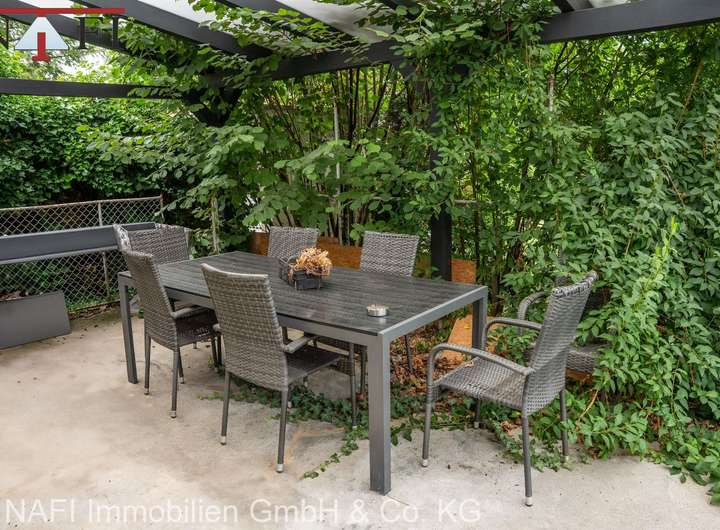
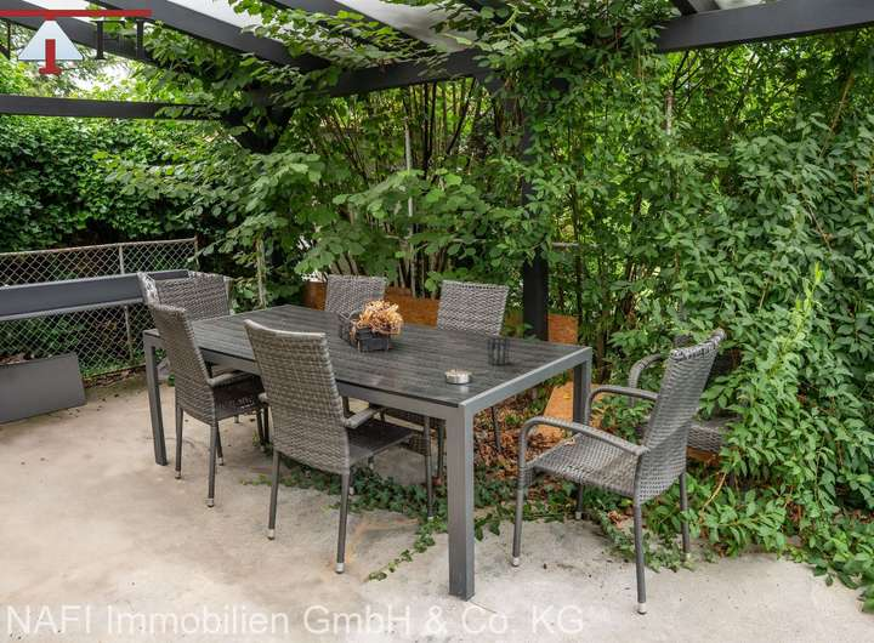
+ cup (498, 351)
